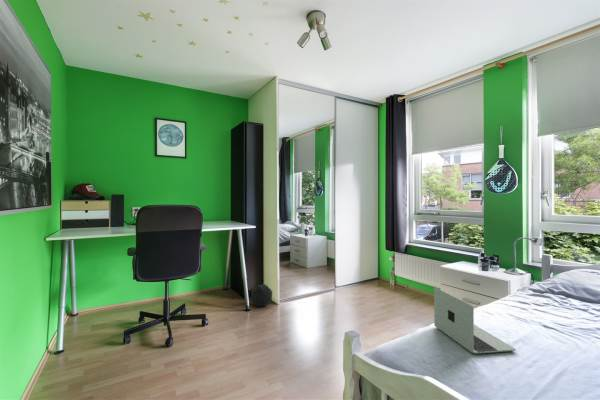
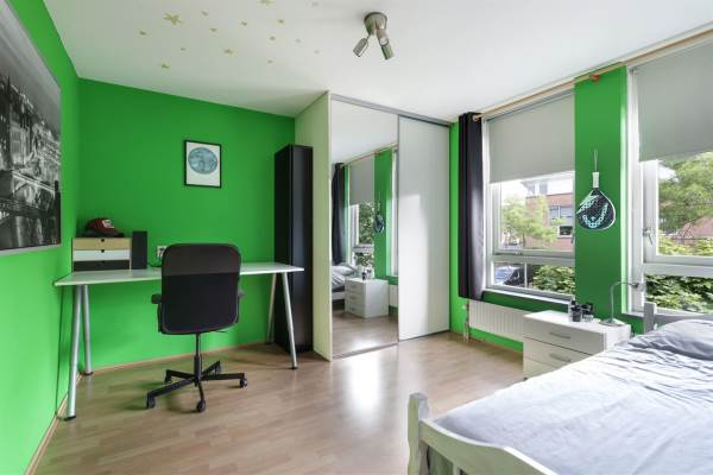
- laptop (471, 316)
- ball (261, 295)
